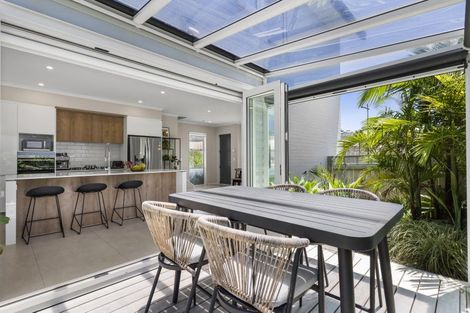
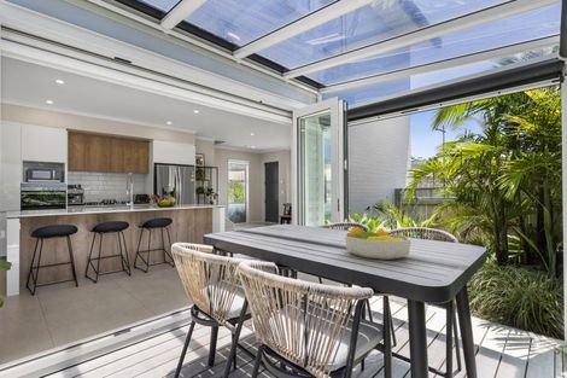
+ fruit bowl (375, 242)
